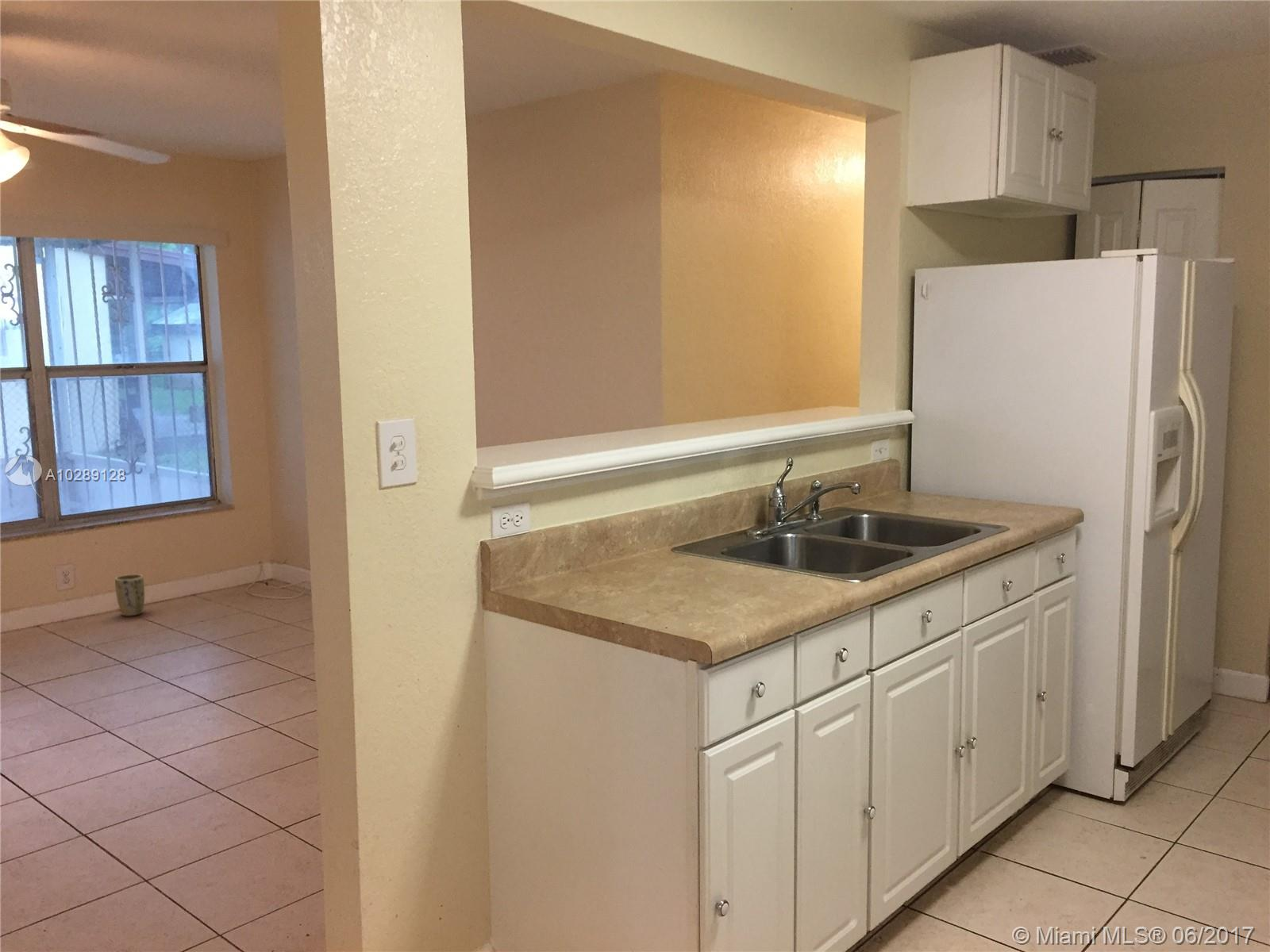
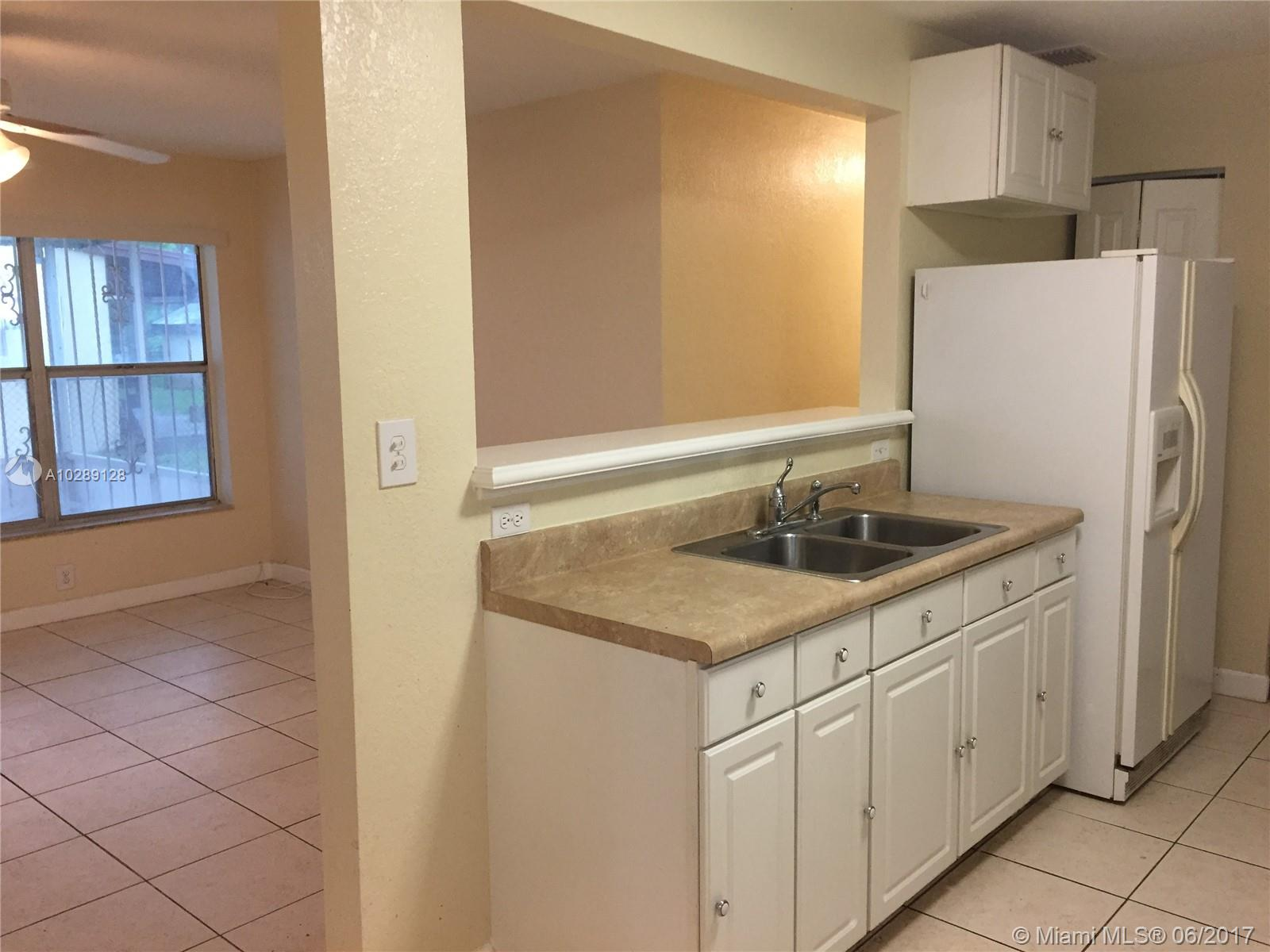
- plant pot (130, 595)
